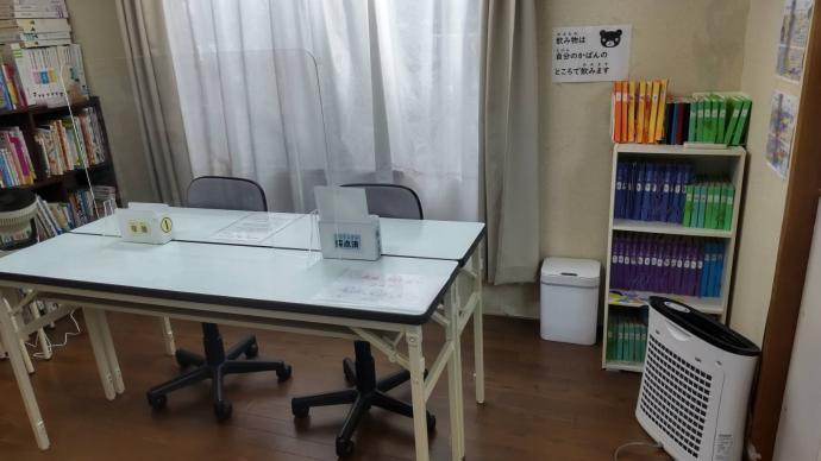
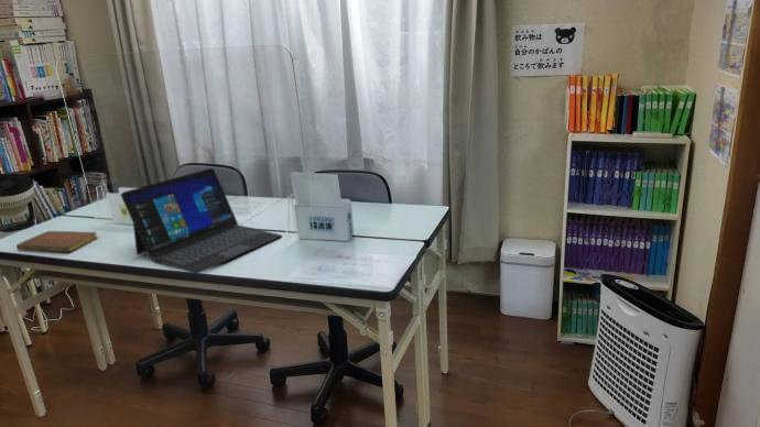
+ laptop (204, 215)
+ notebook (57, 241)
